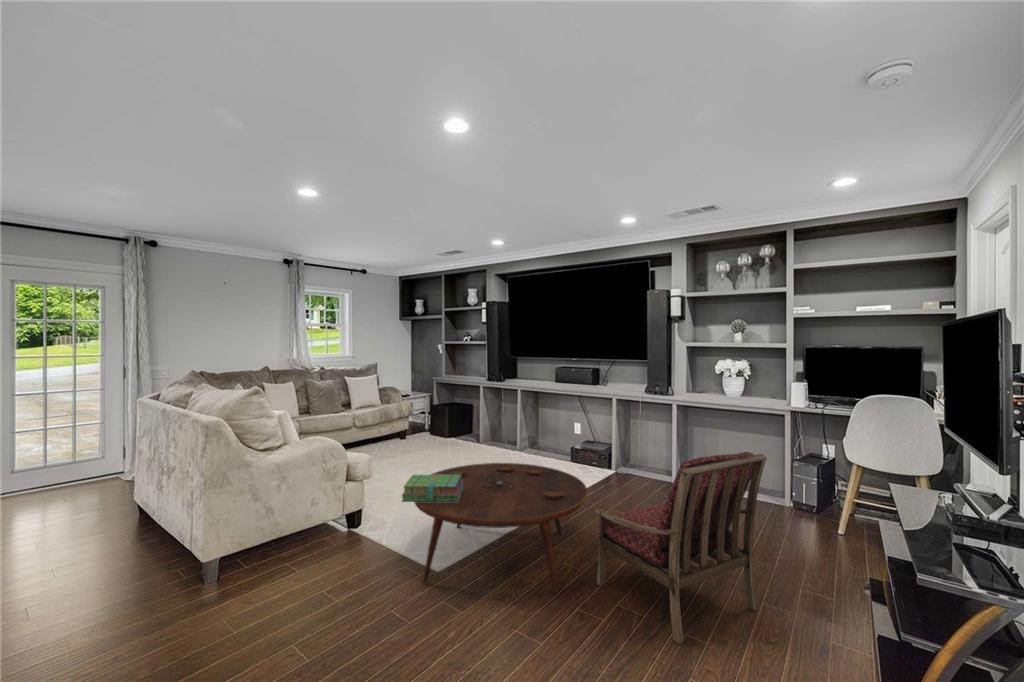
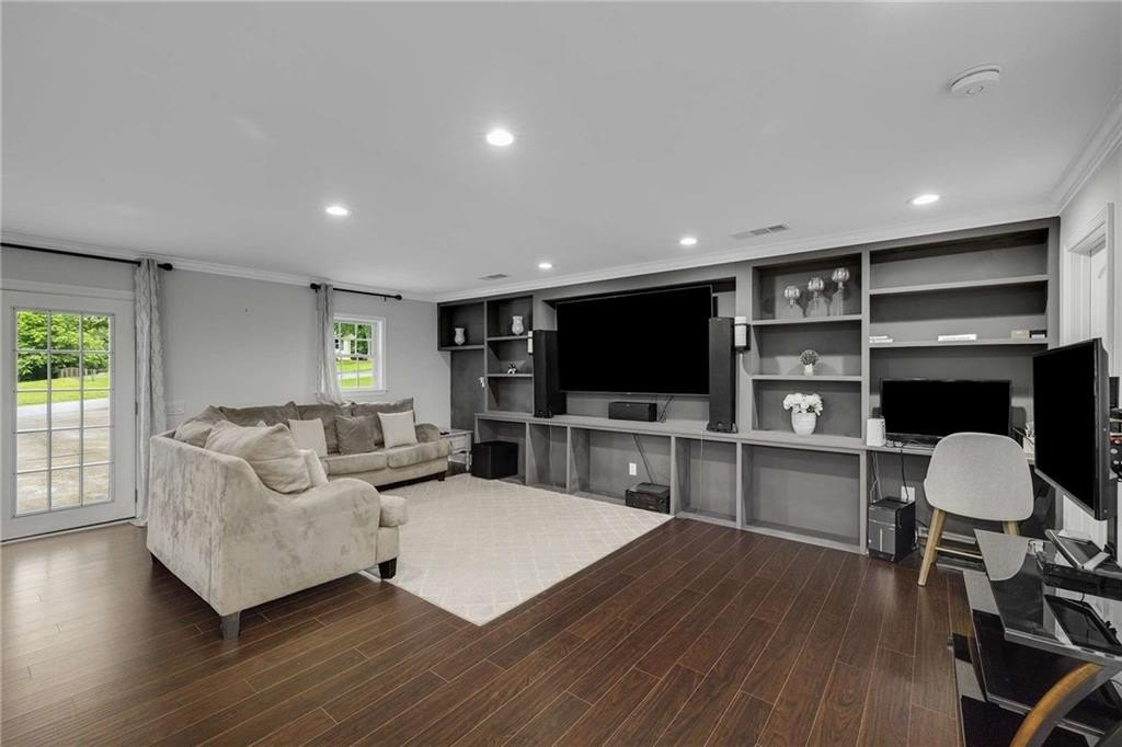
- coffee table (499, 518)
- armchair (675, 520)
- stack of books (433, 485)
